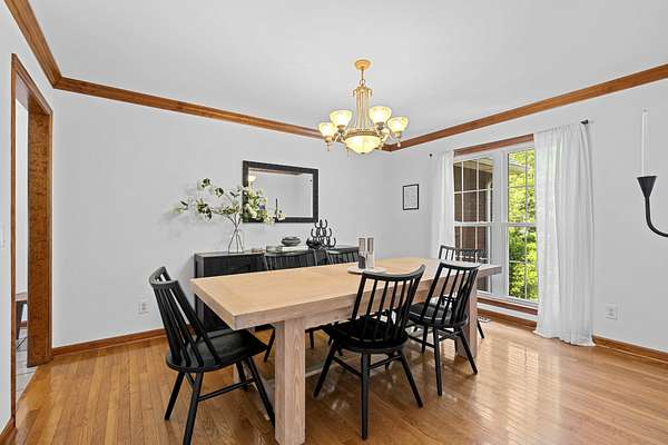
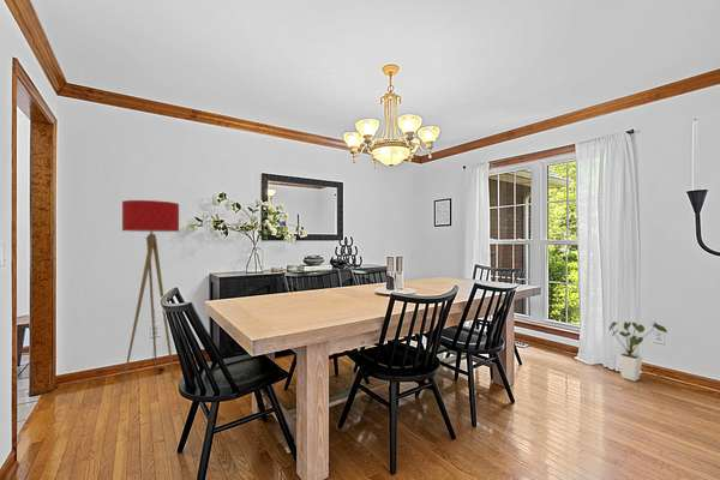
+ house plant (634, 349)
+ floor lamp (151, 289)
